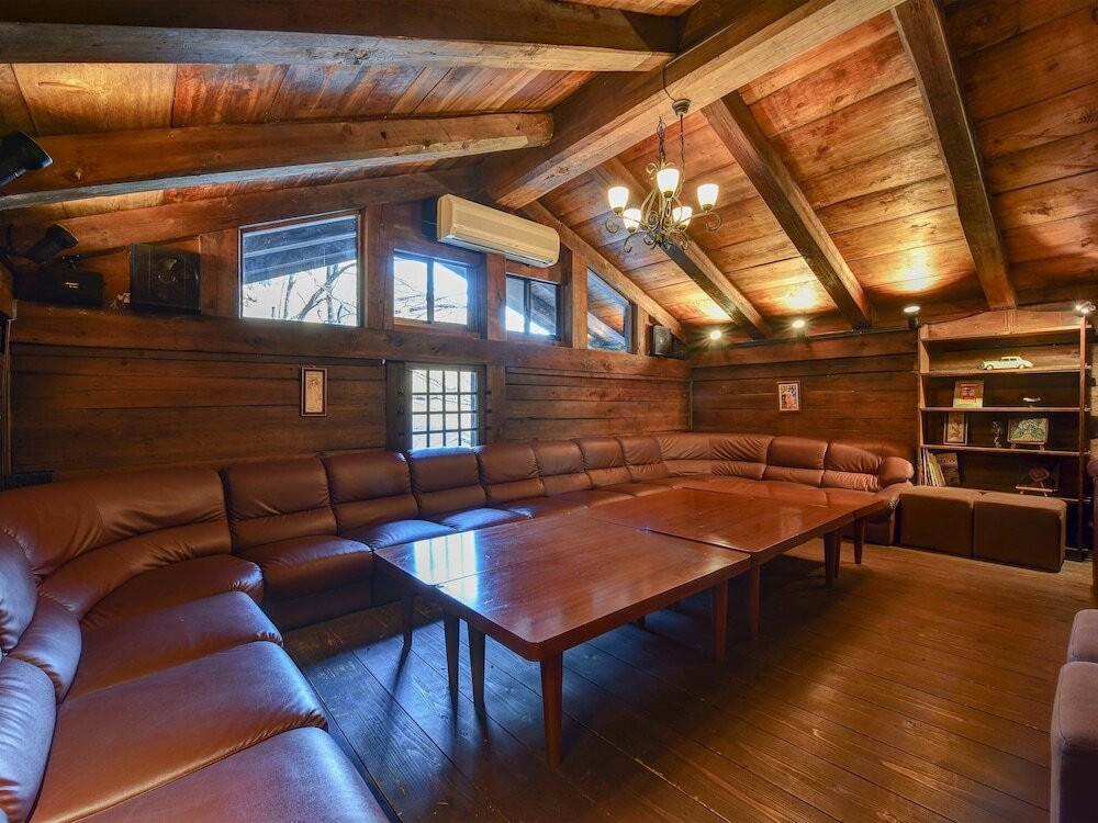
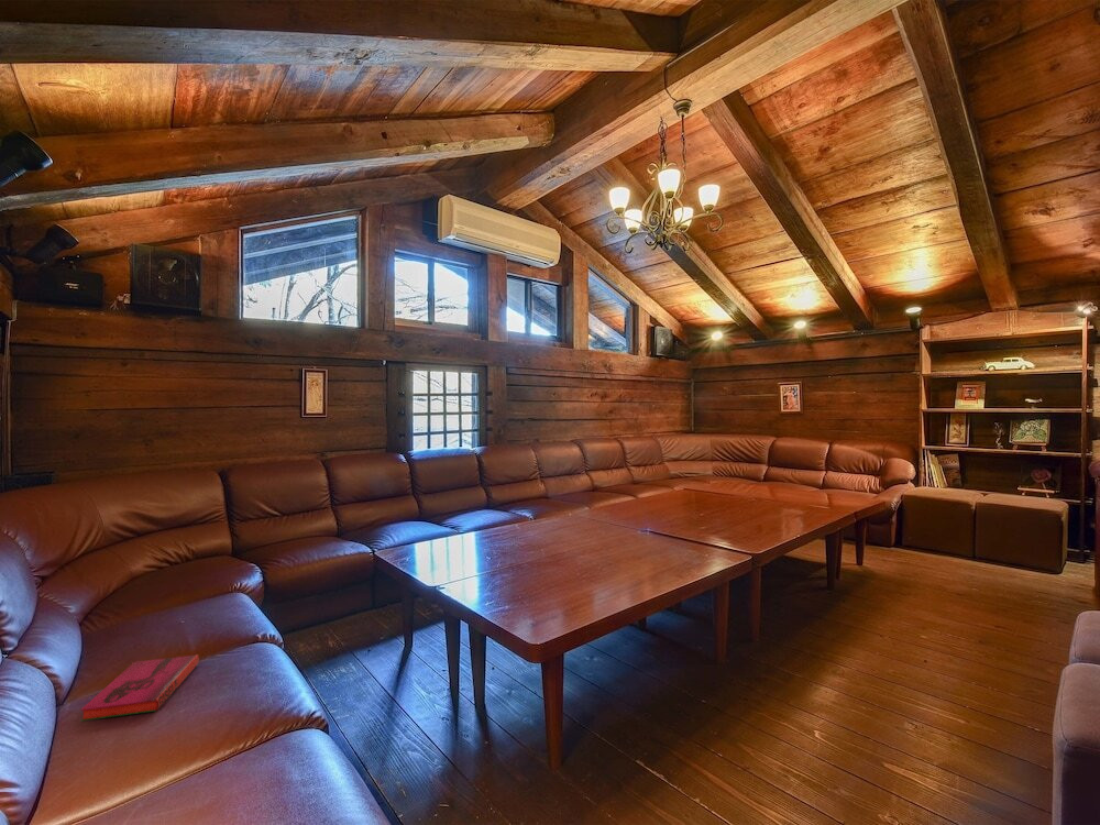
+ hardback book (145, 684)
